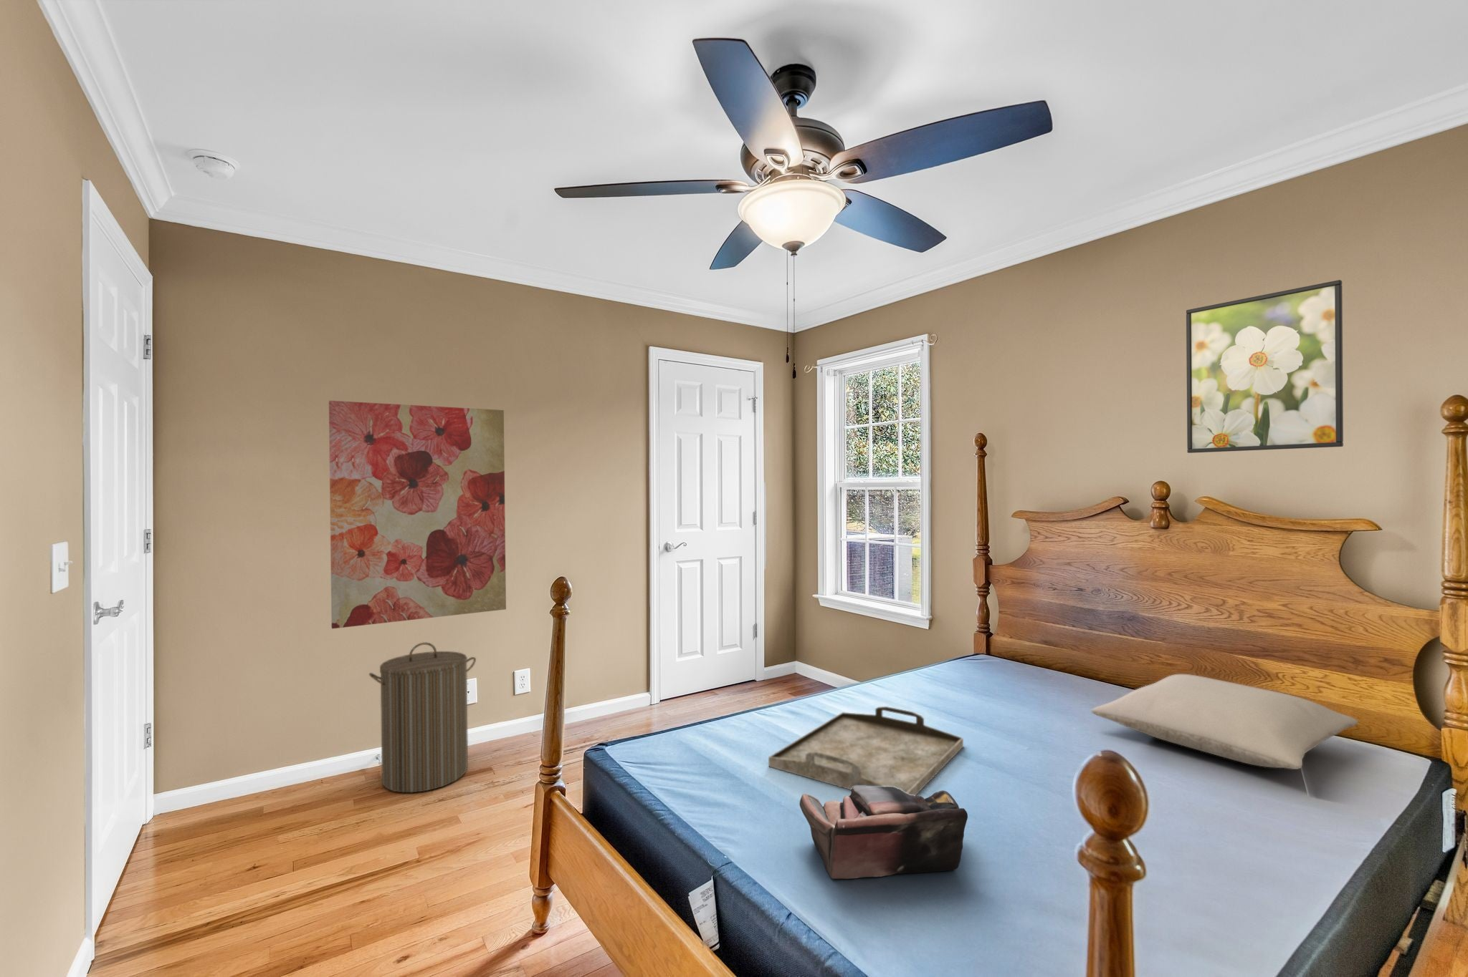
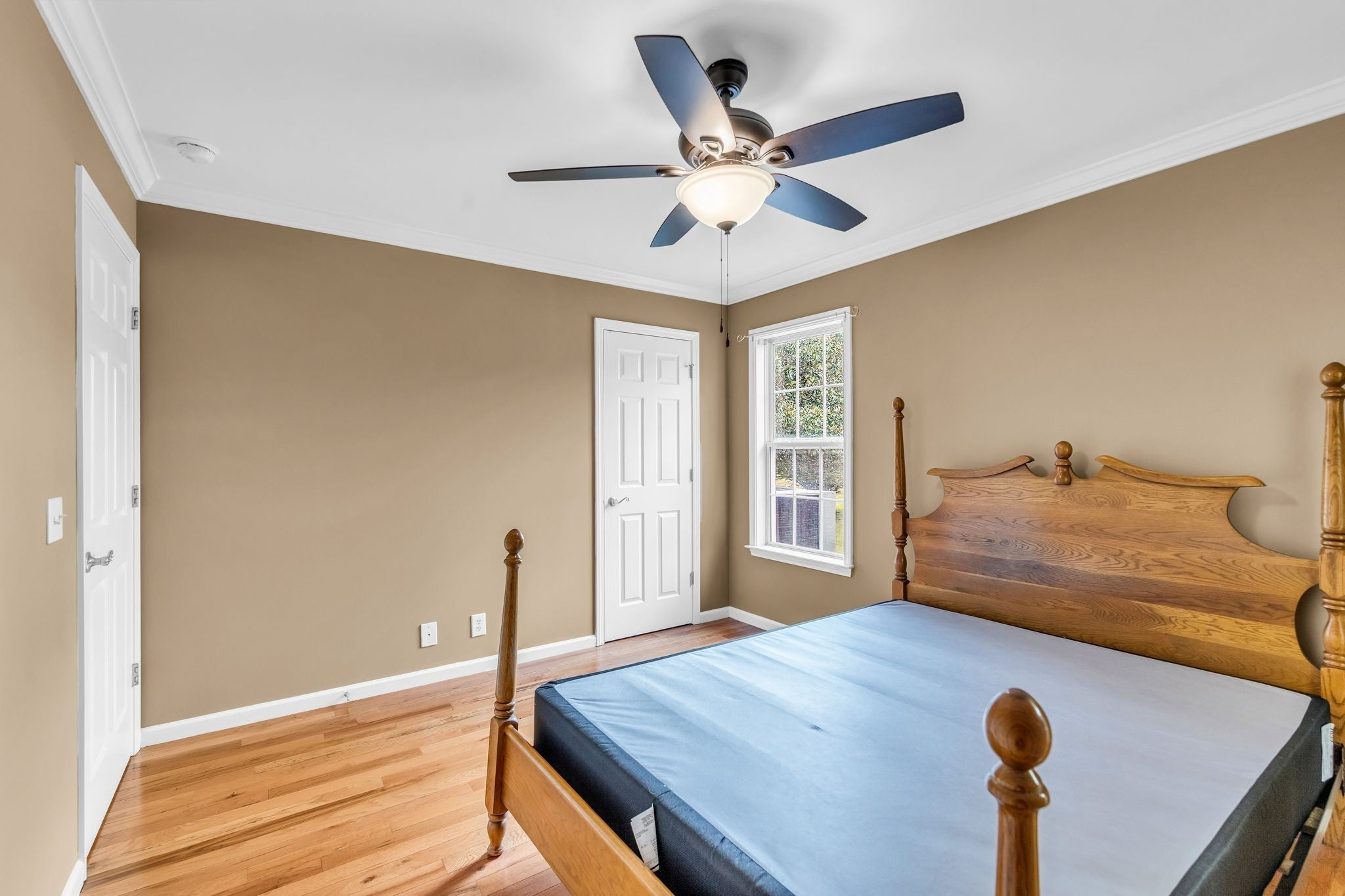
- laundry hamper (425, 709)
- tote bag (884, 822)
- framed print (1258, 373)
- pillow (1220, 715)
- wall art (422, 511)
- serving tray (869, 743)
